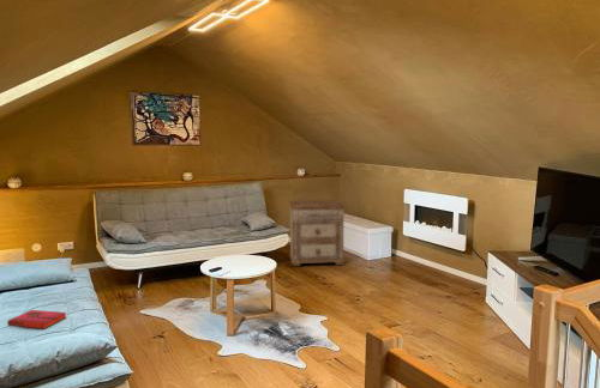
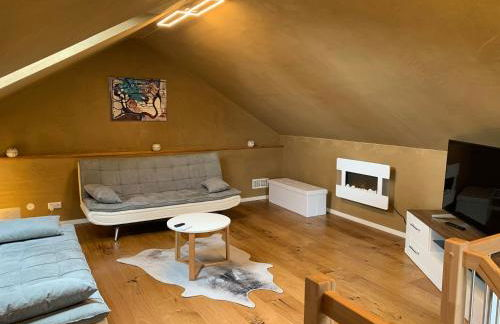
- nightstand (316, 231)
- hardback book (37, 319)
